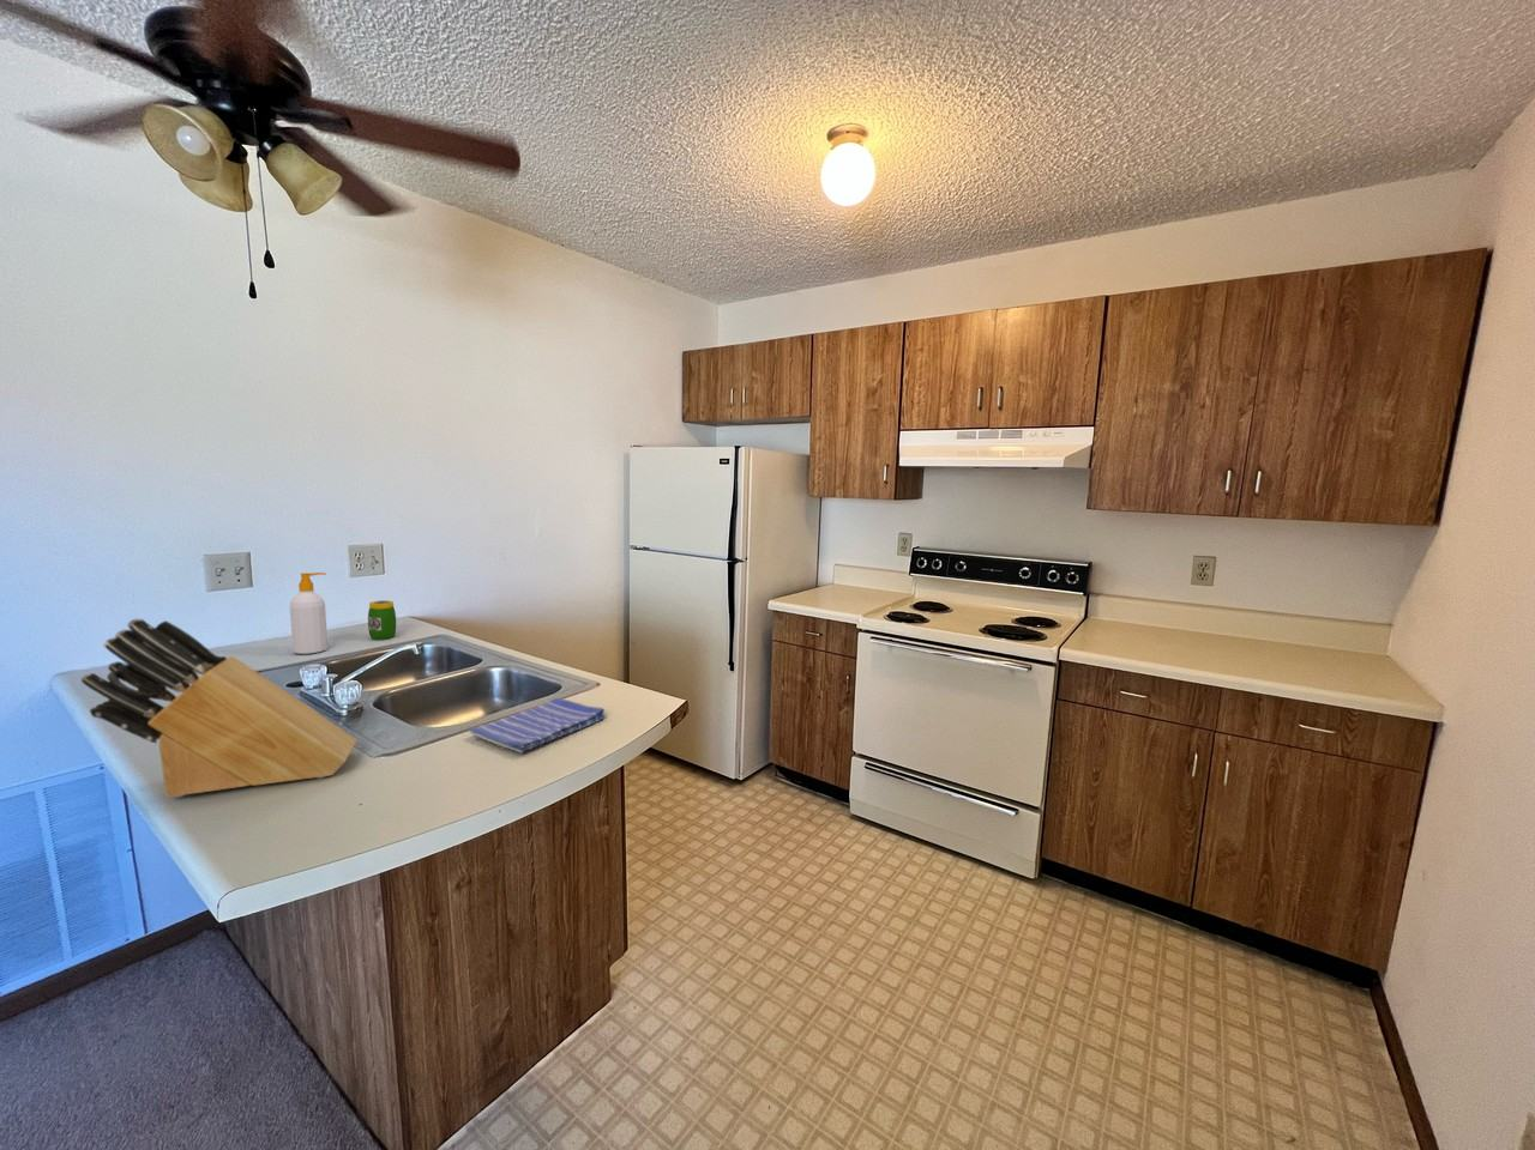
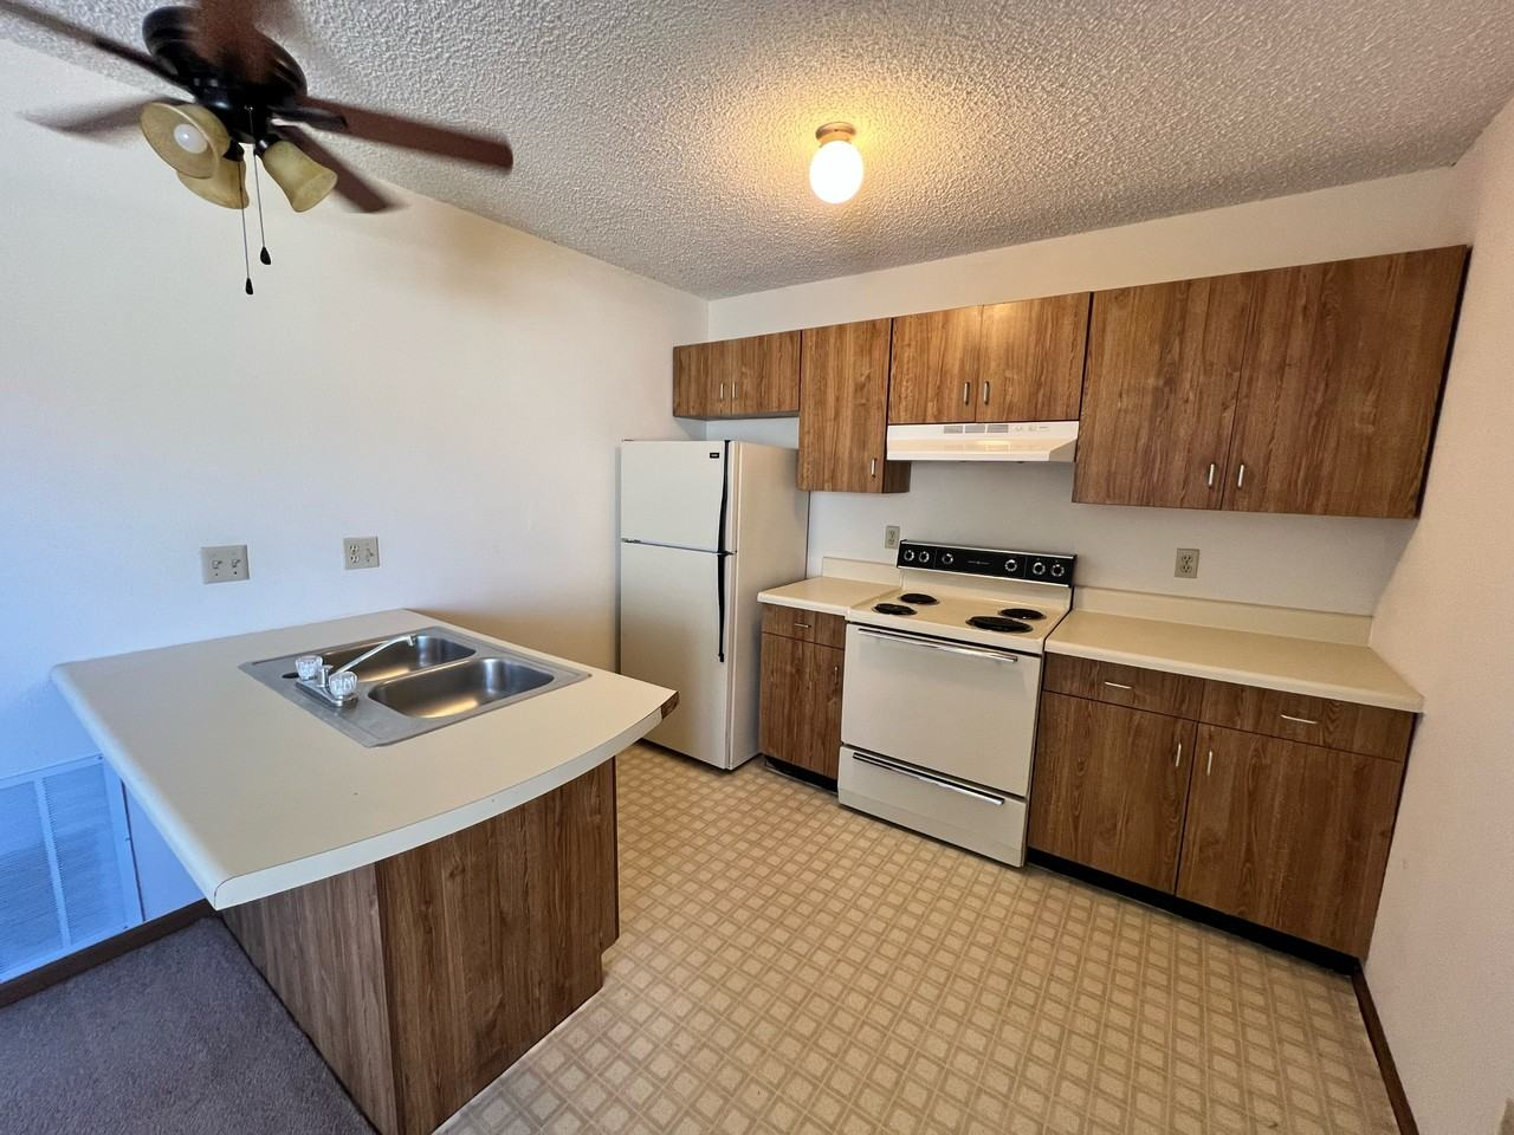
- dish towel (540, 720)
- soap bottle (309, 611)
- knife block (231, 697)
- cleansing agent (382, 620)
